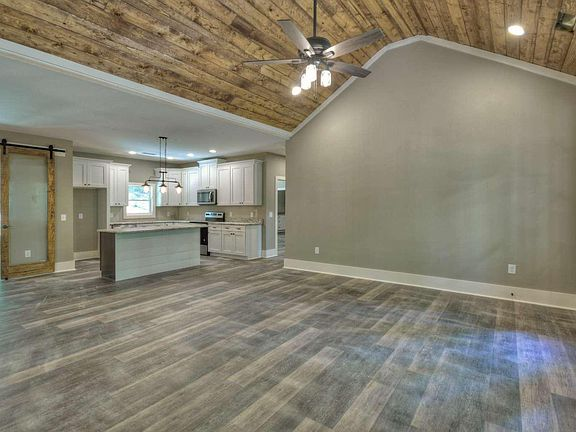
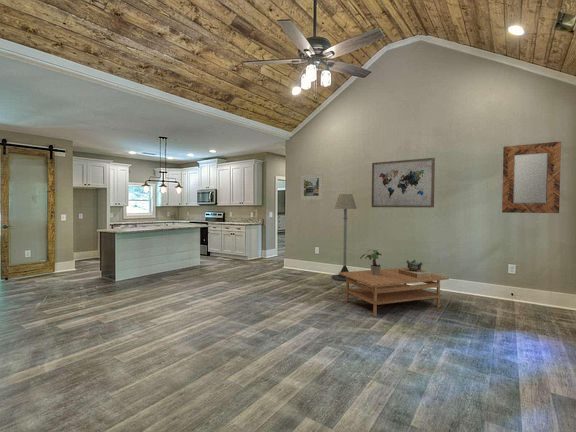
+ home mirror (530, 178)
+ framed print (311, 187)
+ decorative urn (414, 267)
+ floor lamp (345, 236)
+ potted plant (373, 261)
+ wall art (401, 183)
+ coffee table (391, 289)
